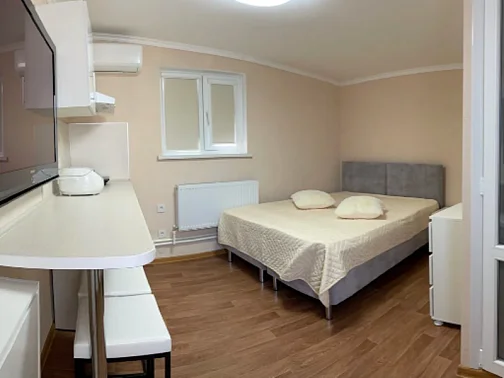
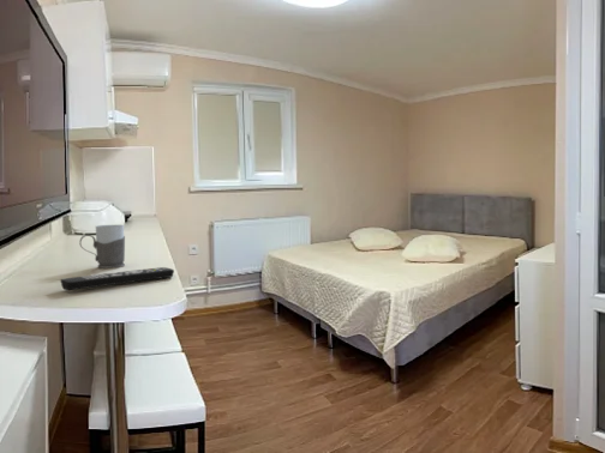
+ mug (102, 246)
+ remote control (120, 278)
